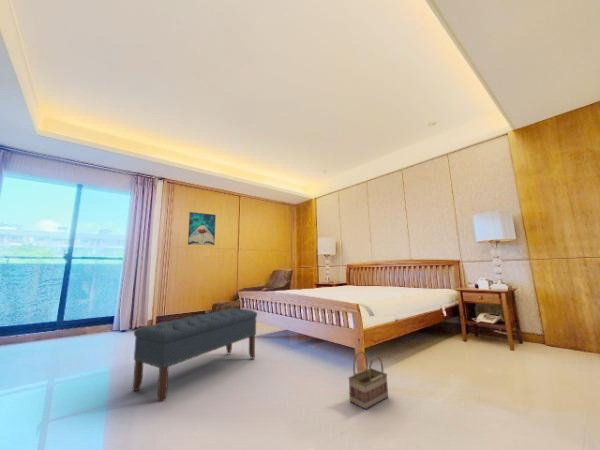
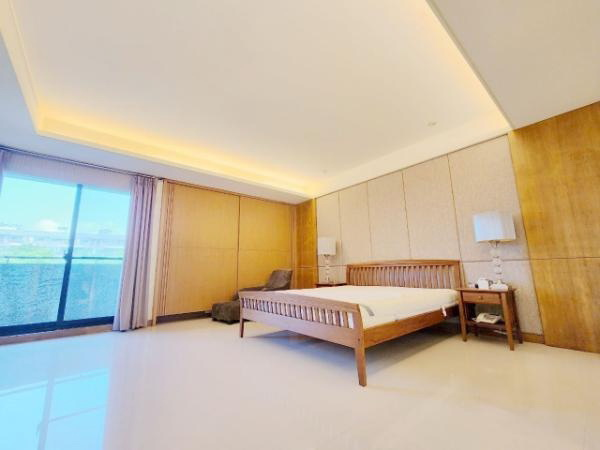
- bench (203, 343)
- wall art (202, 229)
- basket (368, 376)
